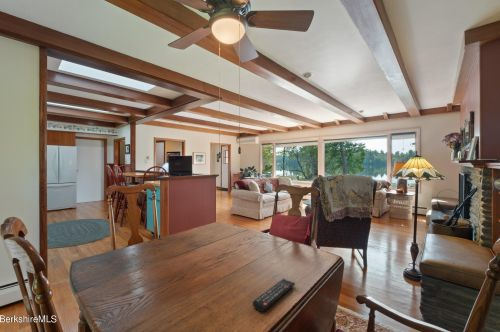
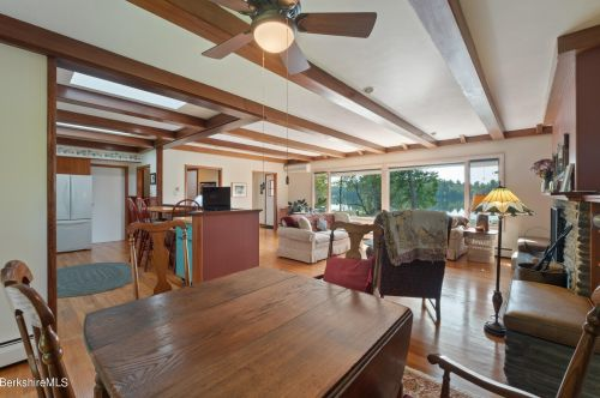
- remote control (275, 293)
